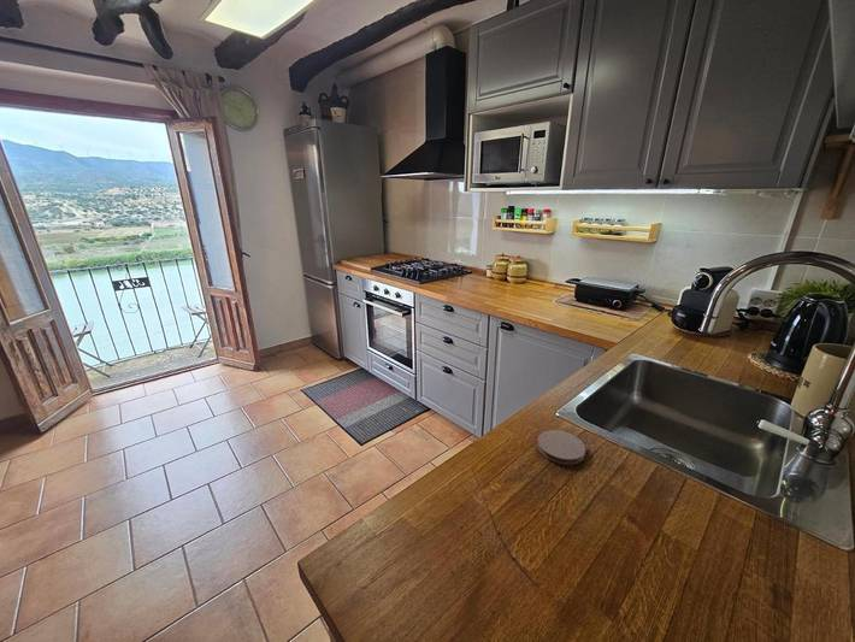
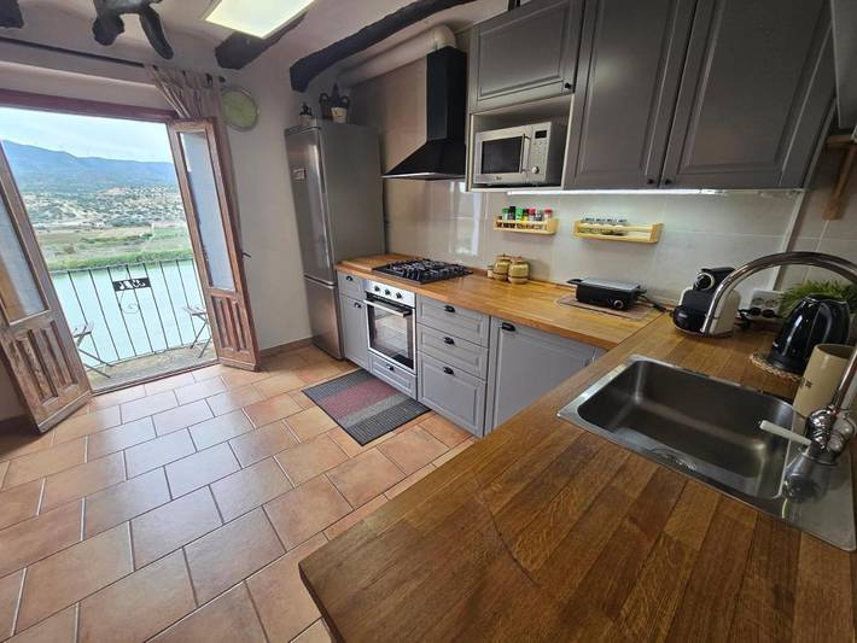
- coaster (560, 446)
